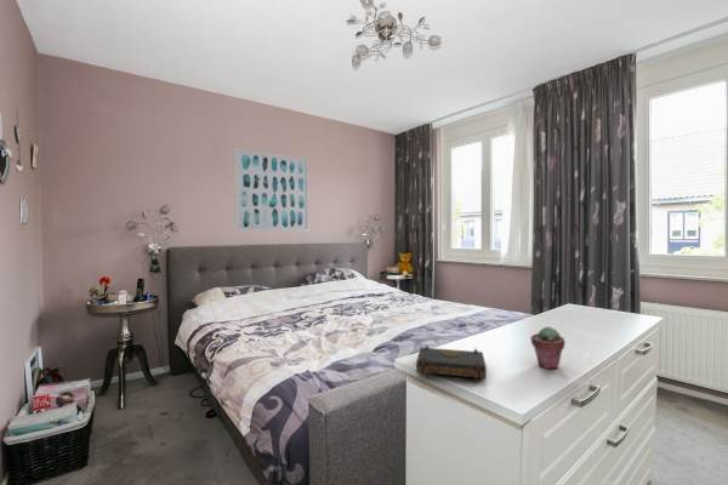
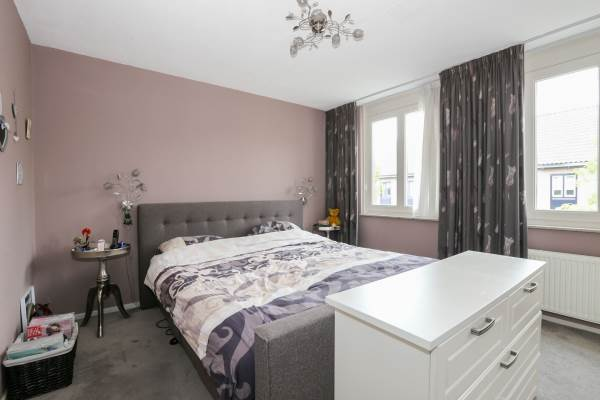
- book (450, 360)
- potted succulent (547, 346)
- wall art (273, 193)
